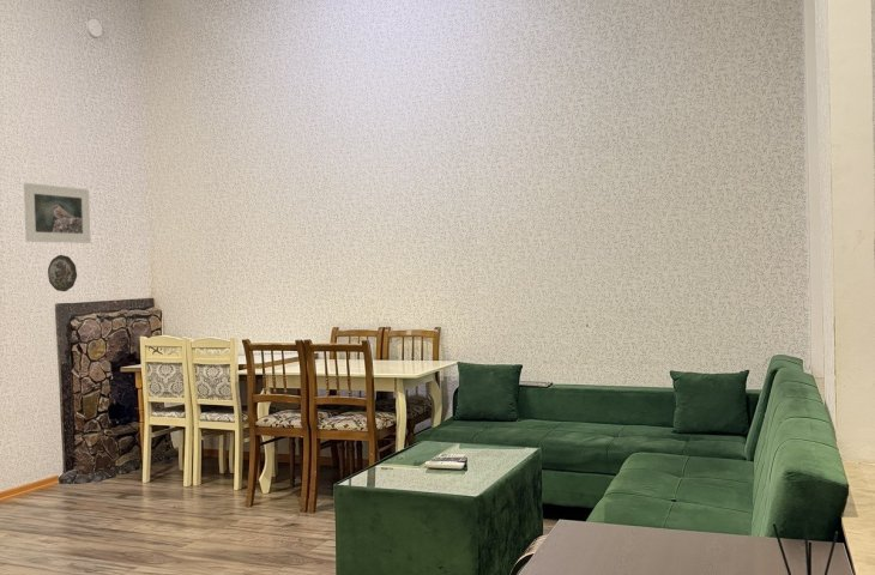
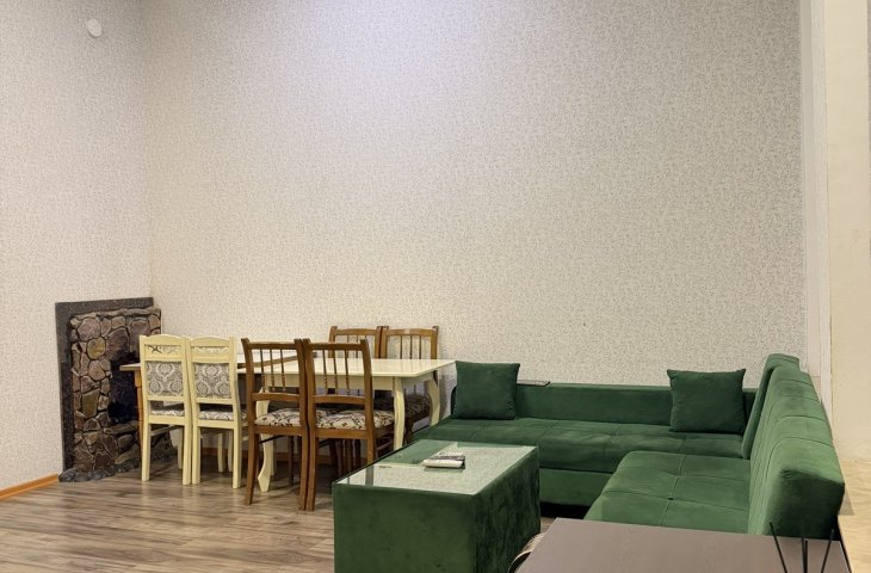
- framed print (58, 214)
- decorative plate (61, 273)
